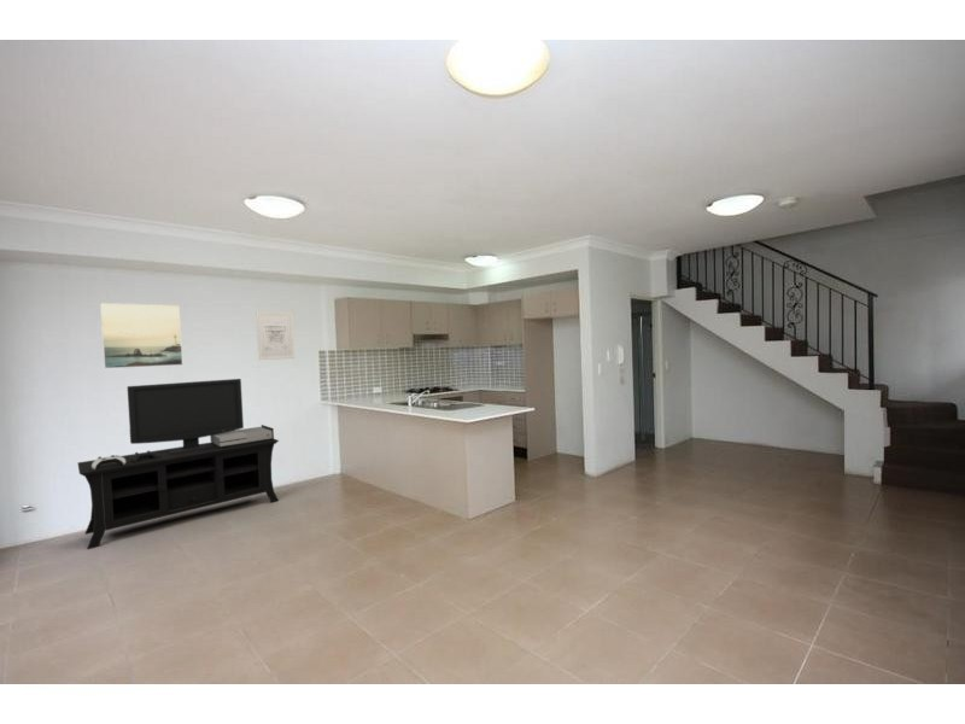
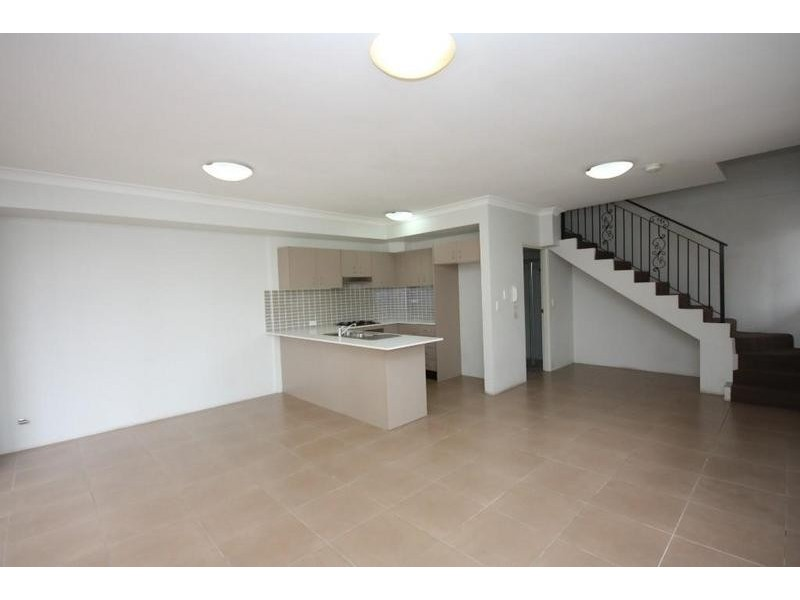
- wall art (275, 335)
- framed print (142, 335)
- media console (186, 449)
